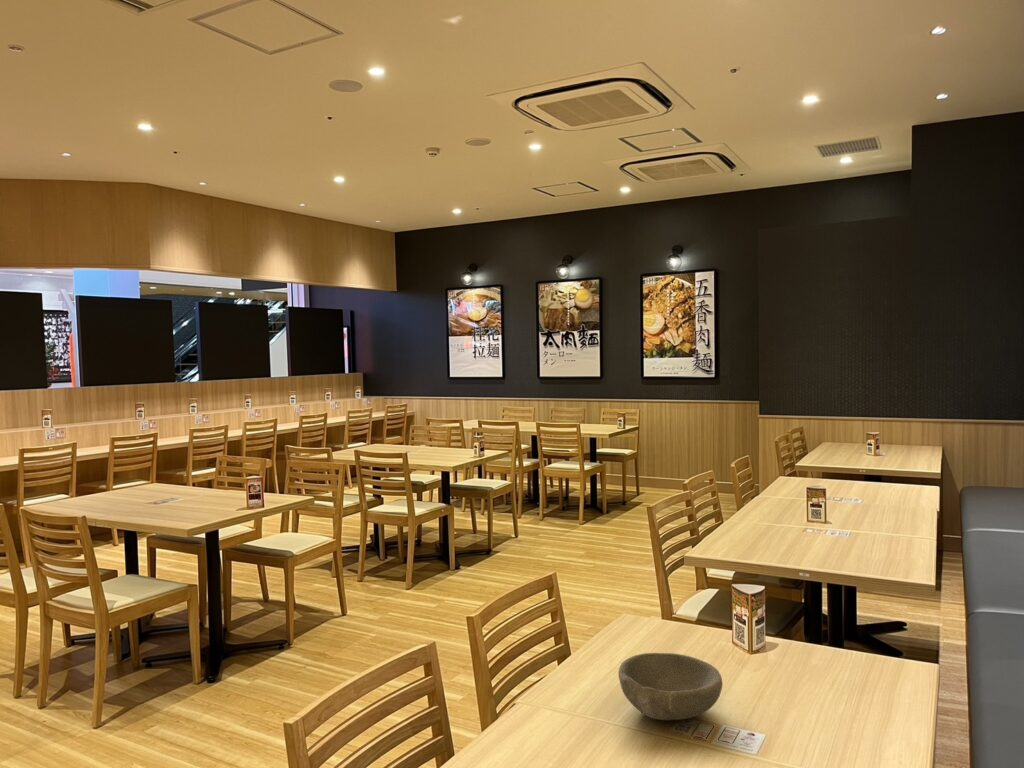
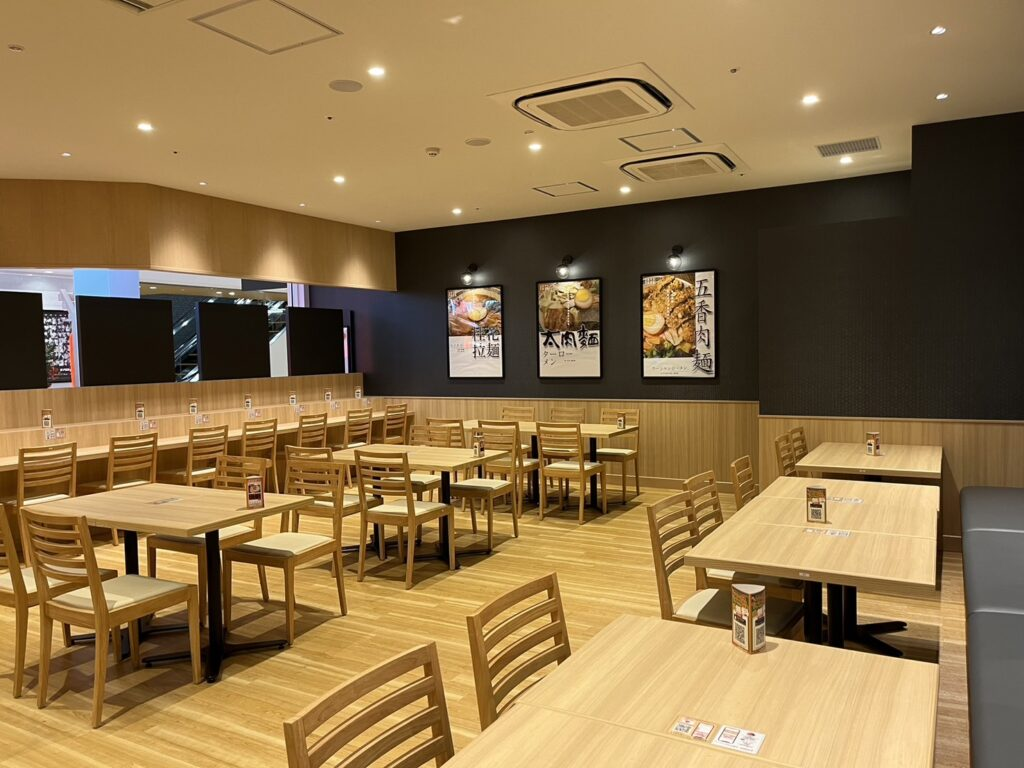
- bowl (669, 690)
